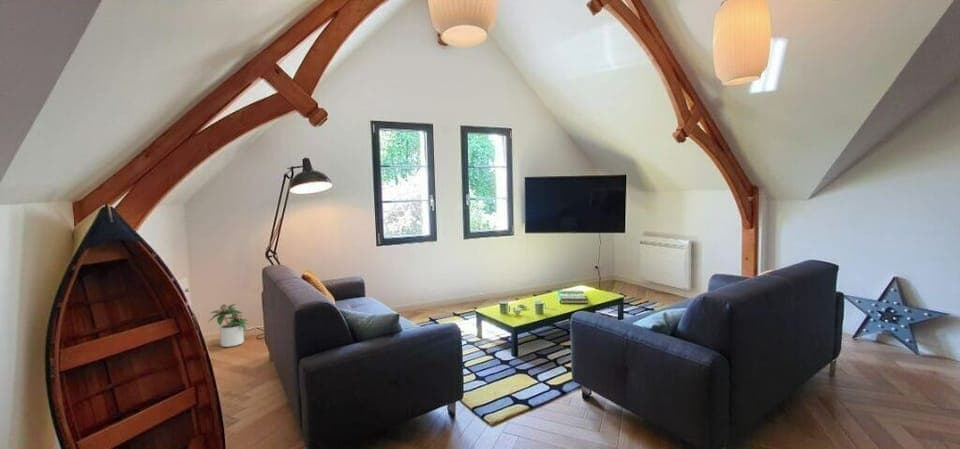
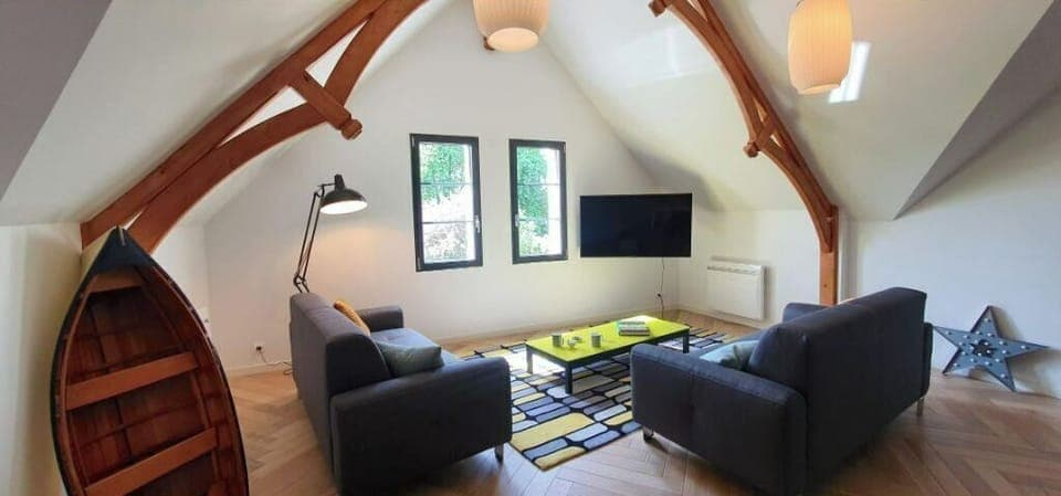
- potted plant (228, 325)
